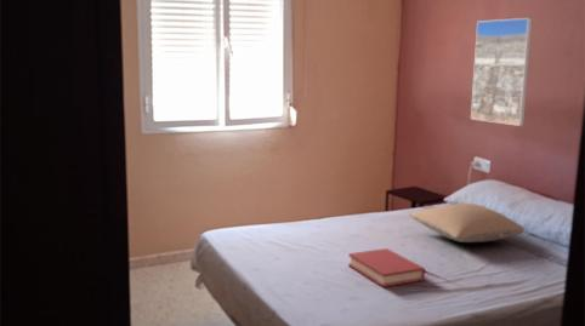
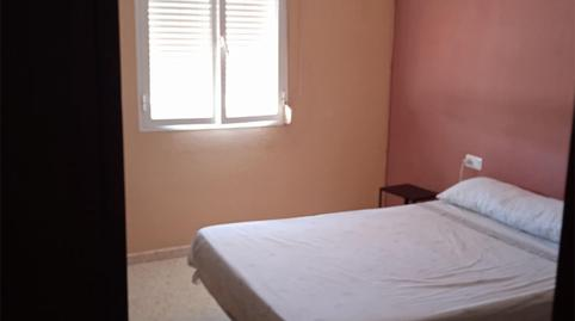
- hardback book (385, 265)
- pillow (465, 222)
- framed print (499, 72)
